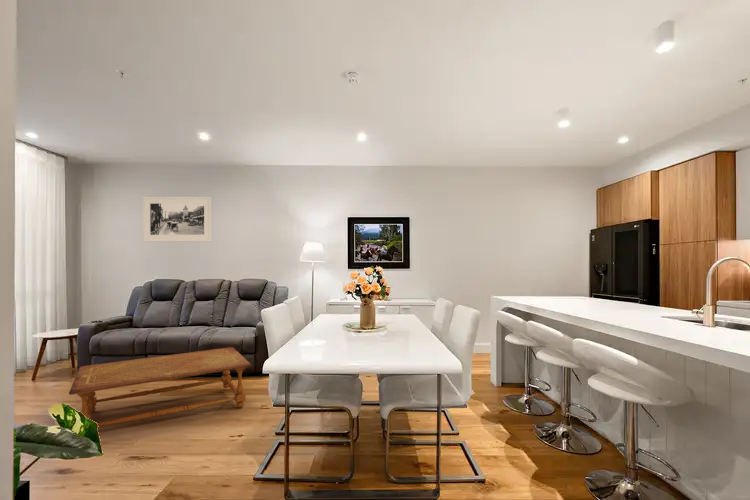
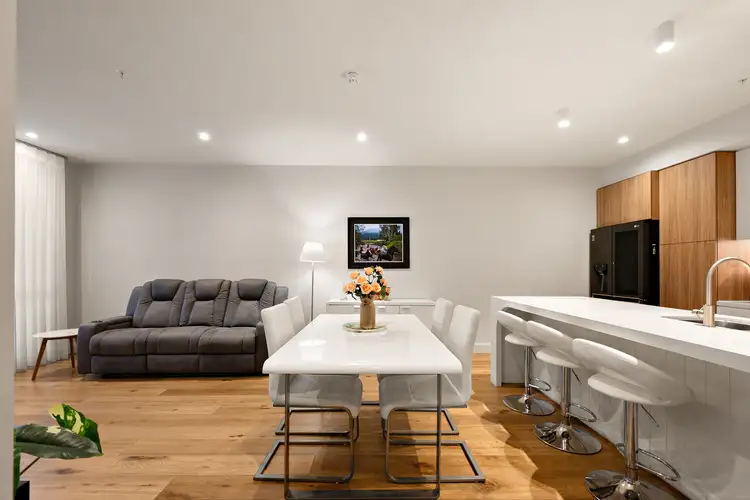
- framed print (177, 219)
- coffee table (166, 387)
